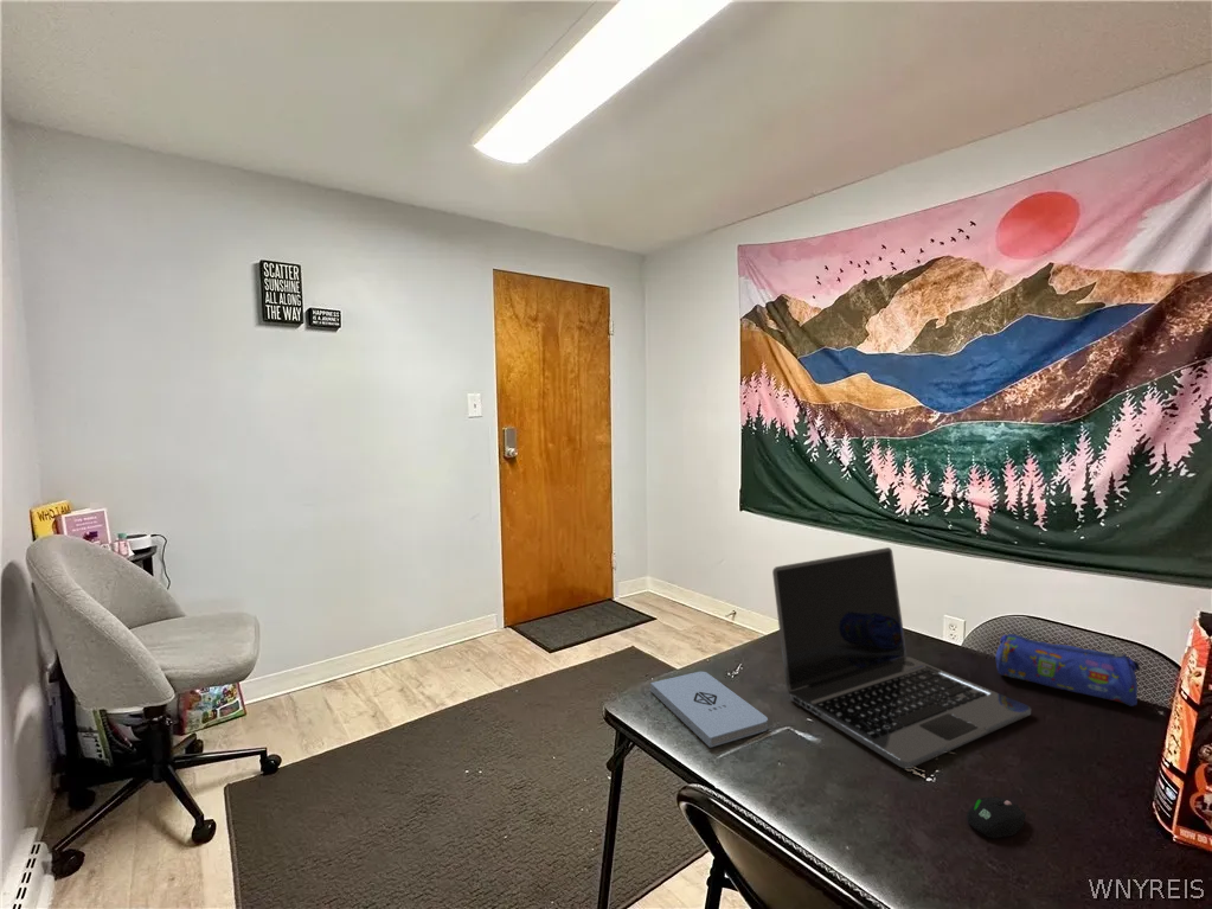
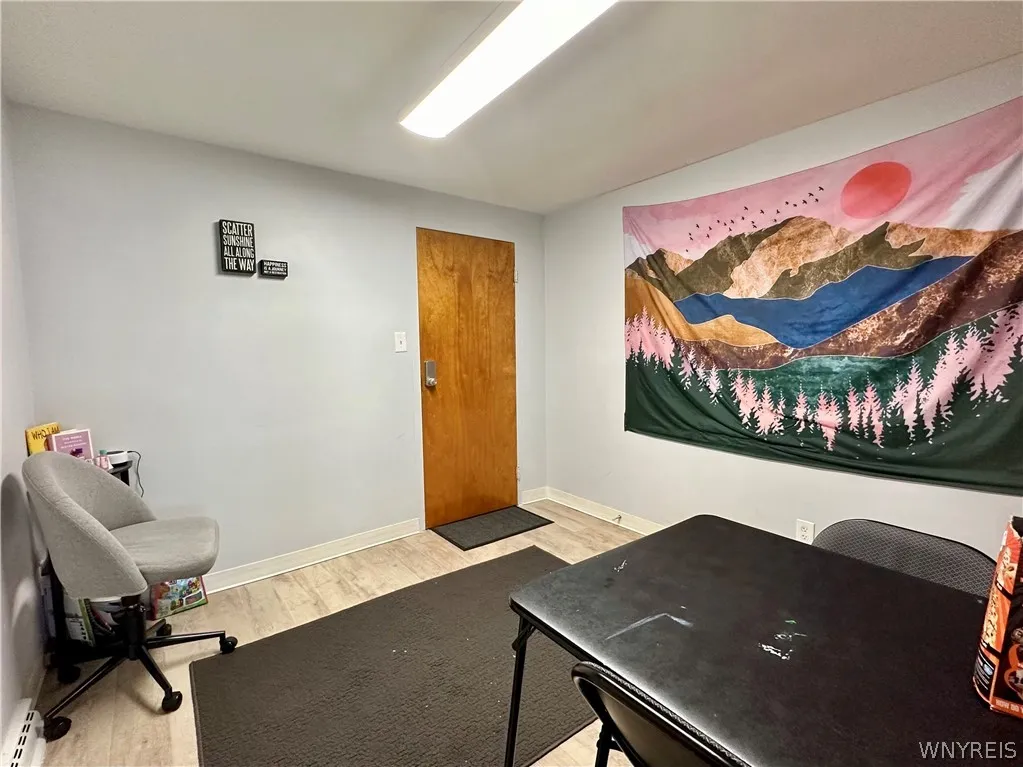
- notepad (706, 704)
- pencil case (1064, 665)
- mouse (994, 813)
- laptop (896, 638)
